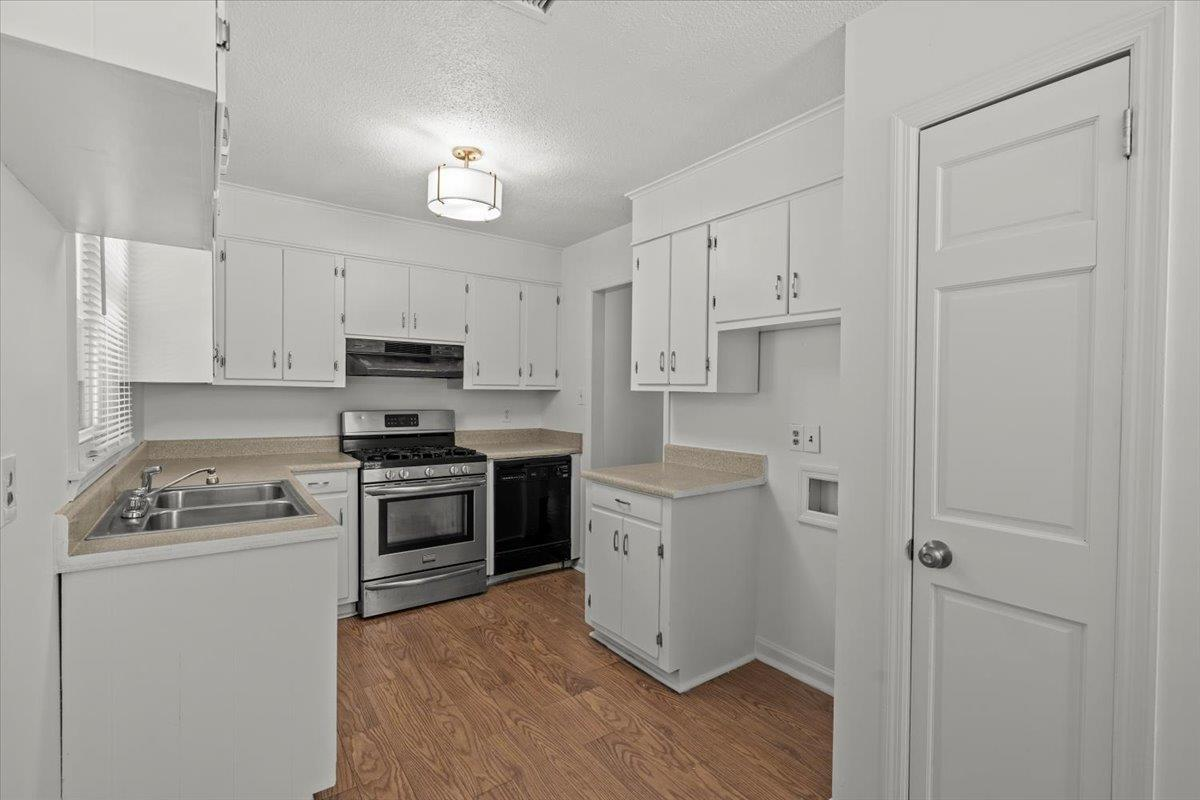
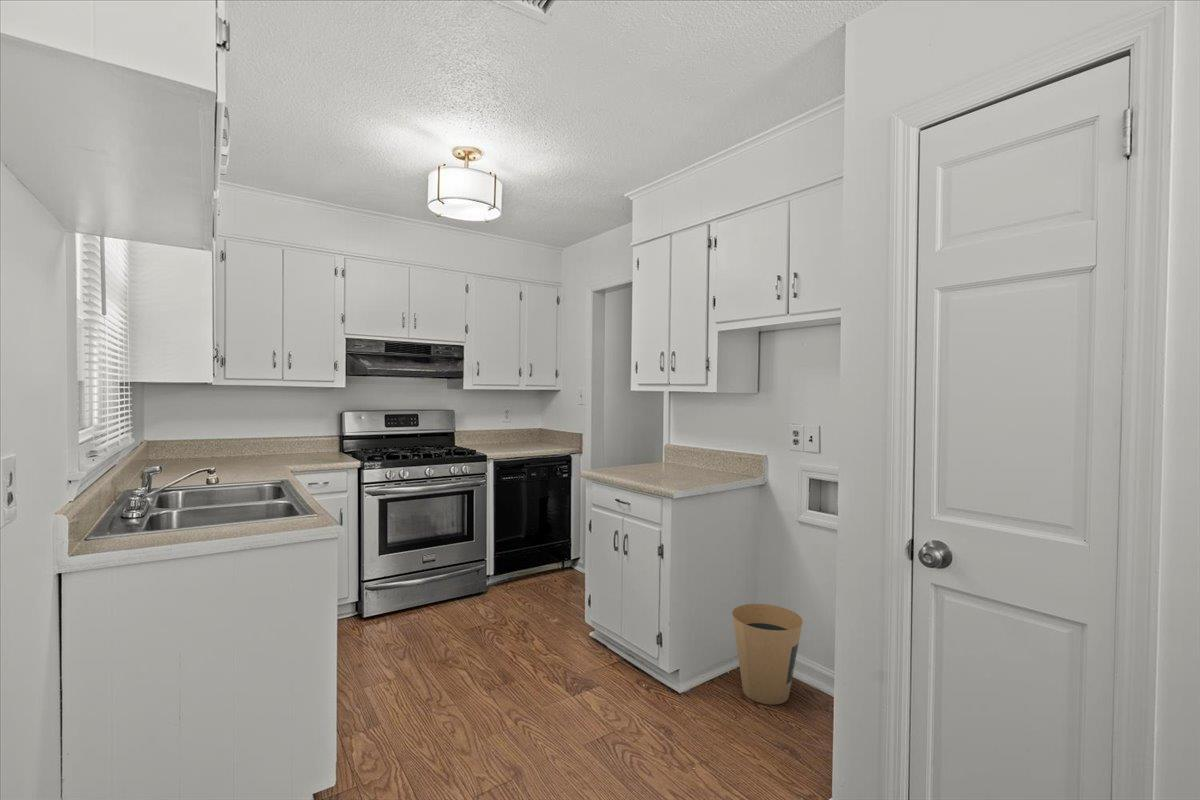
+ trash can (766, 654)
